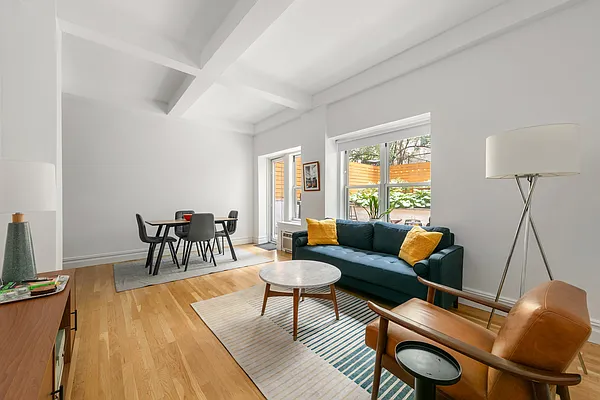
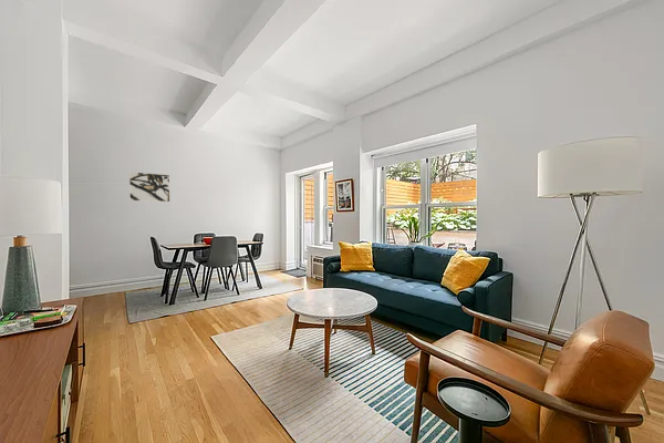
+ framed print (149, 187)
